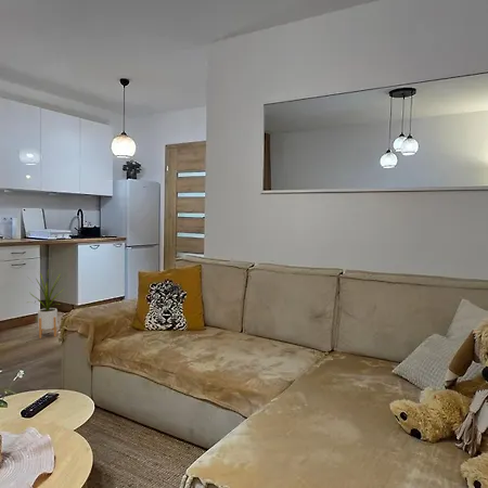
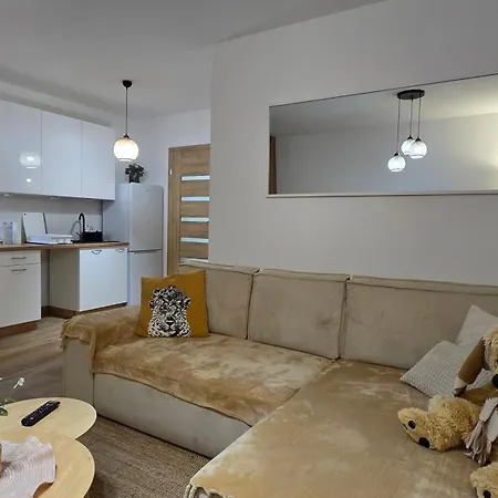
- house plant (48, 301)
